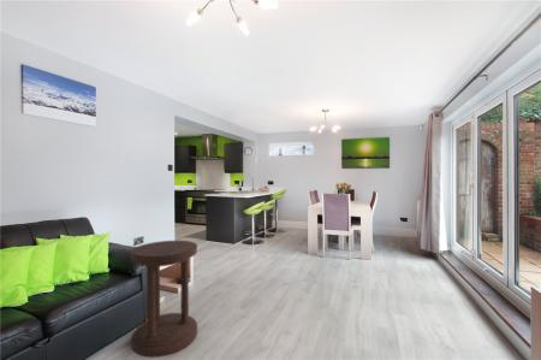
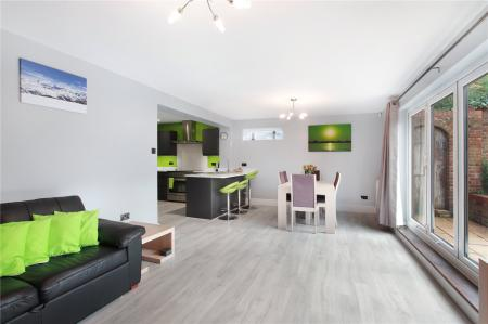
- side table (159, 291)
